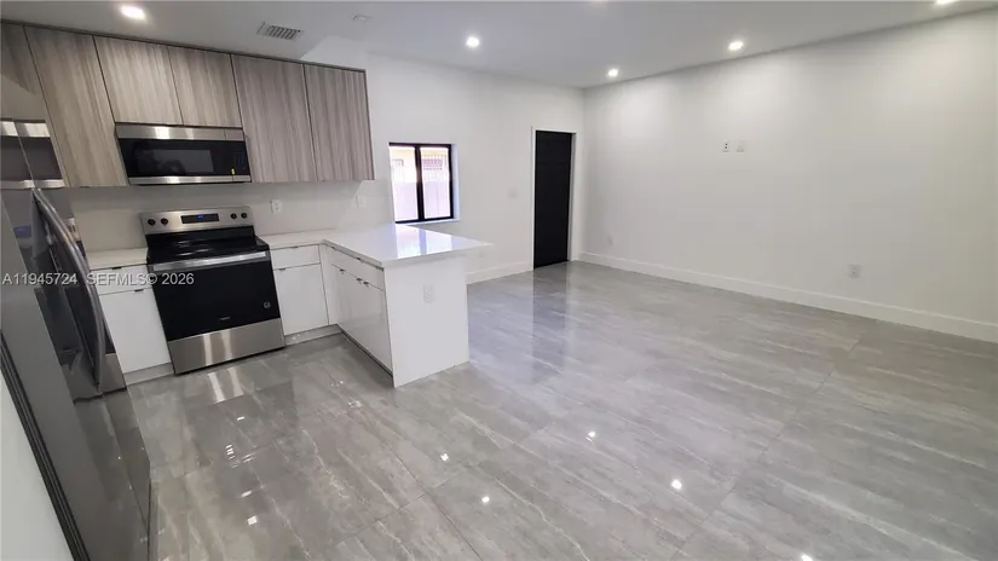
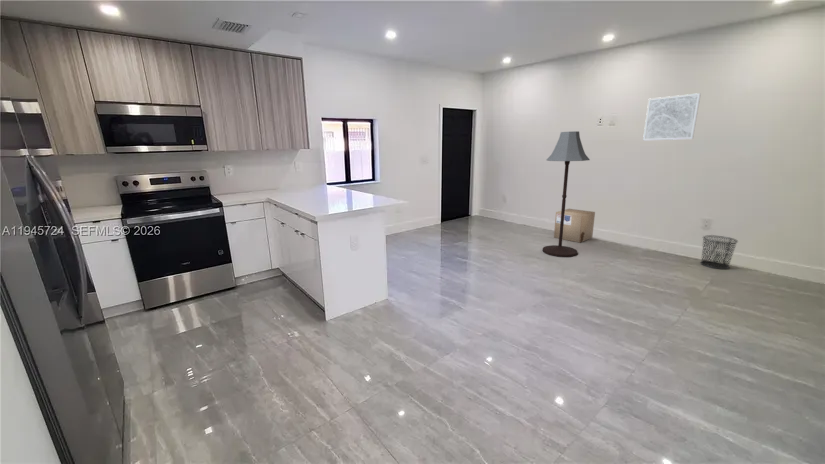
+ cardboard box (574, 224)
+ floor lamp (564, 194)
+ wall art (670, 118)
+ waste bin (717, 252)
